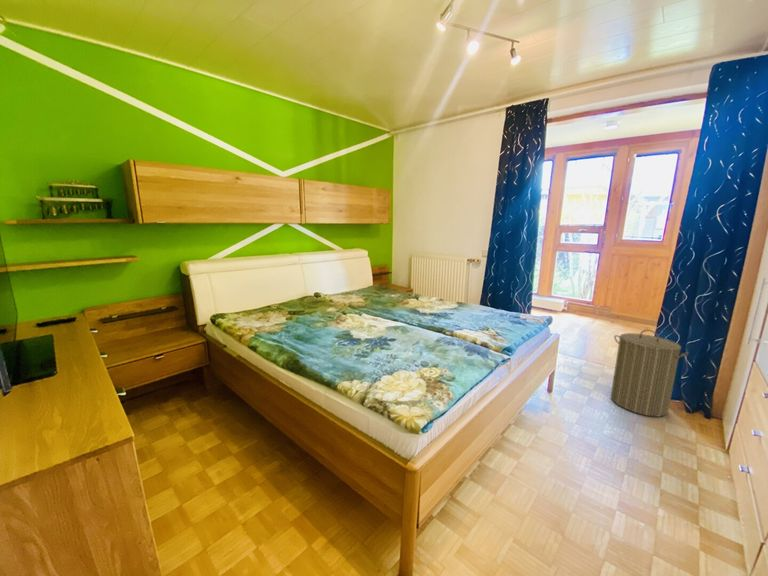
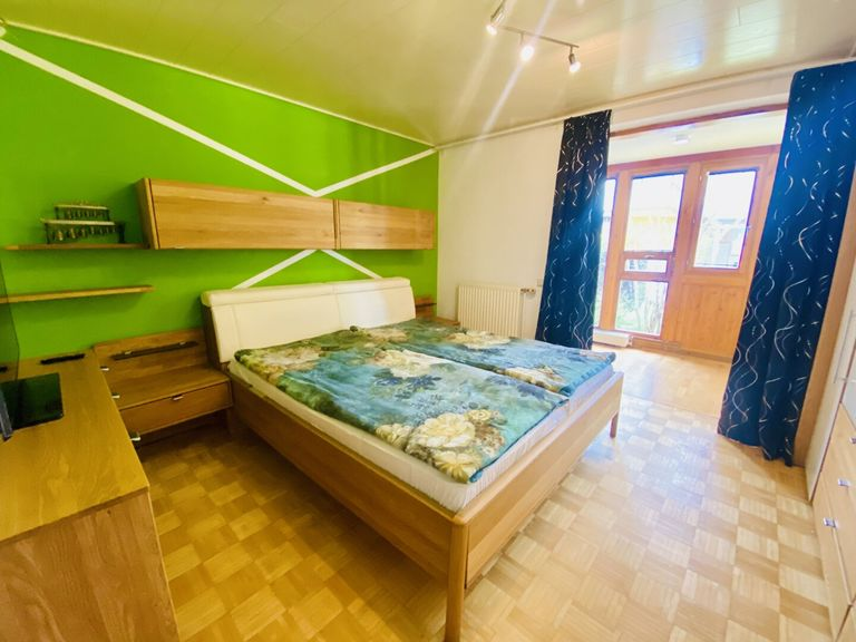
- laundry hamper (644, 367)
